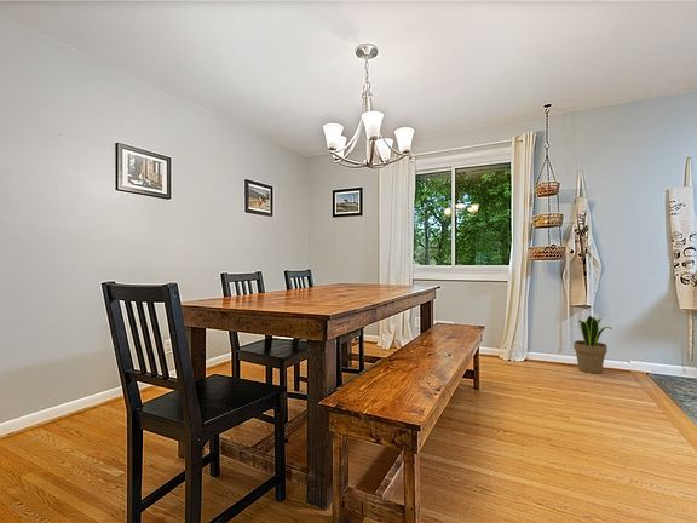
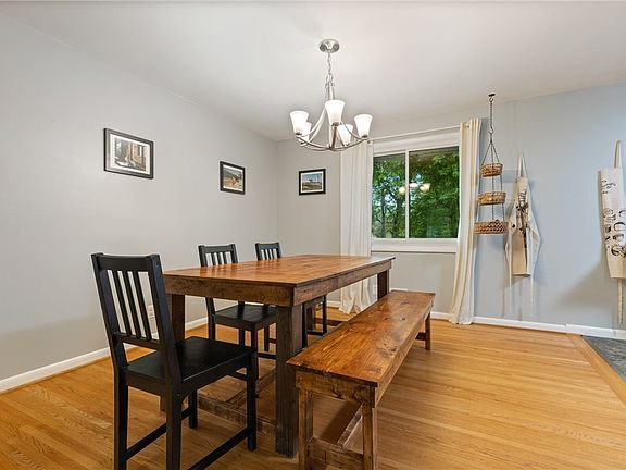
- potted plant (592, 343)
